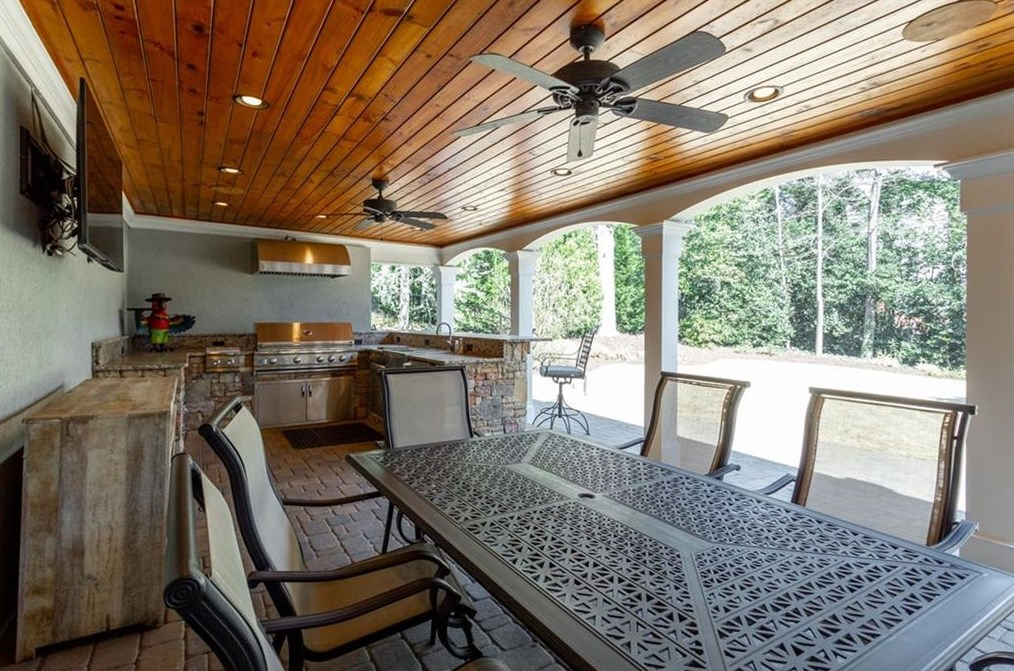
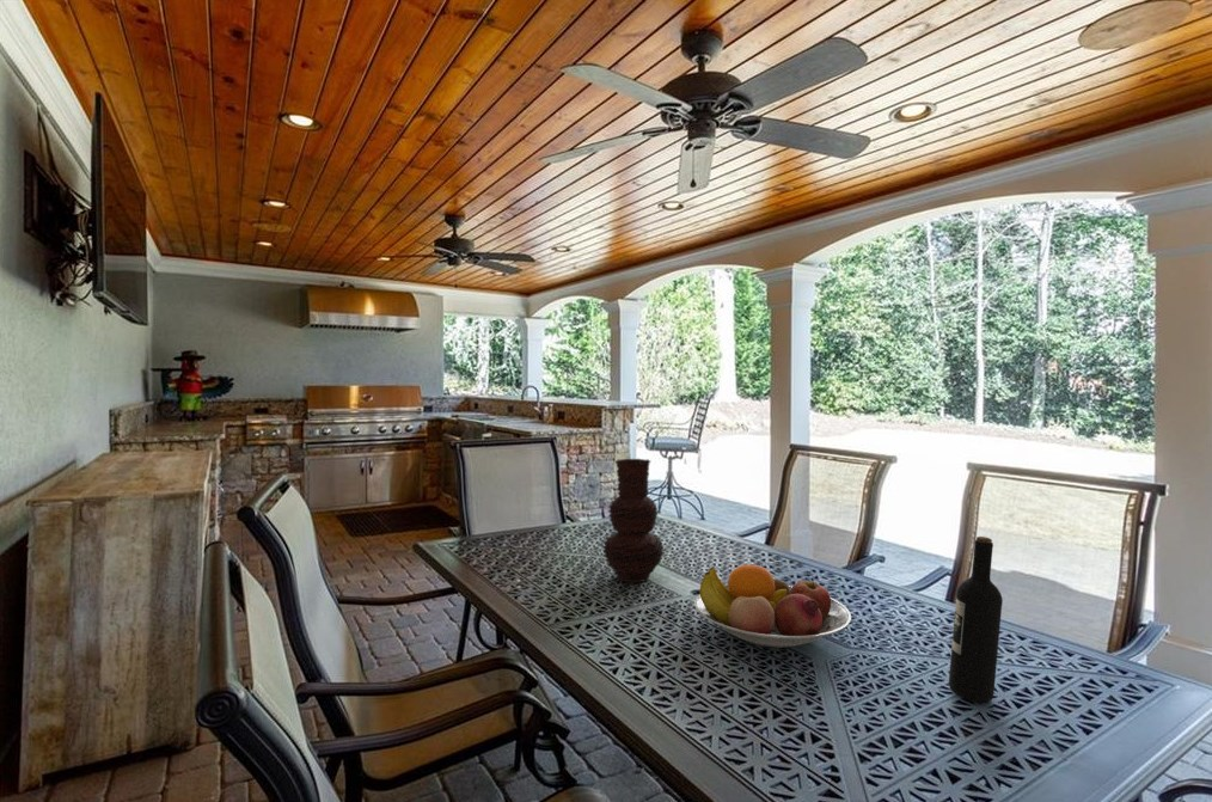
+ fruit bowl (770, 600)
+ wine bottle (975, 616)
+ vase (632, 519)
